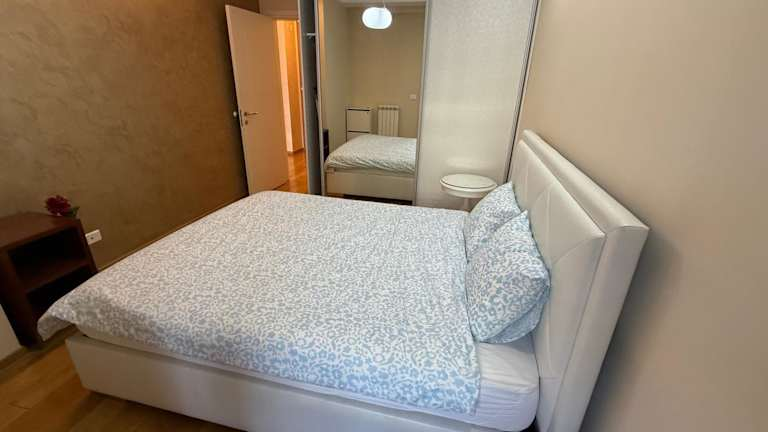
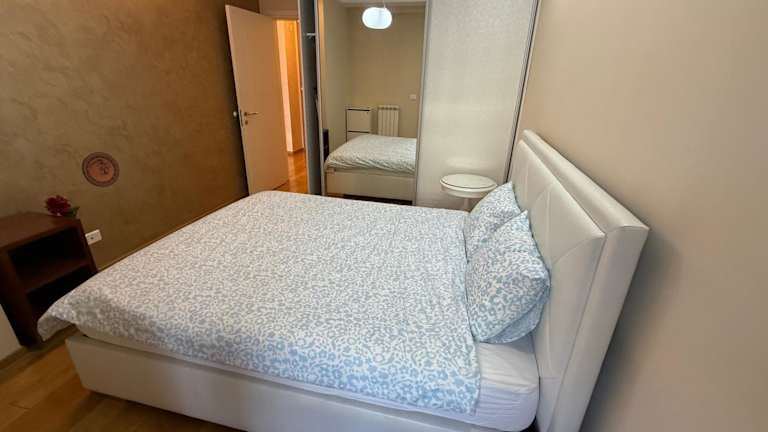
+ decorative plate (101, 169)
